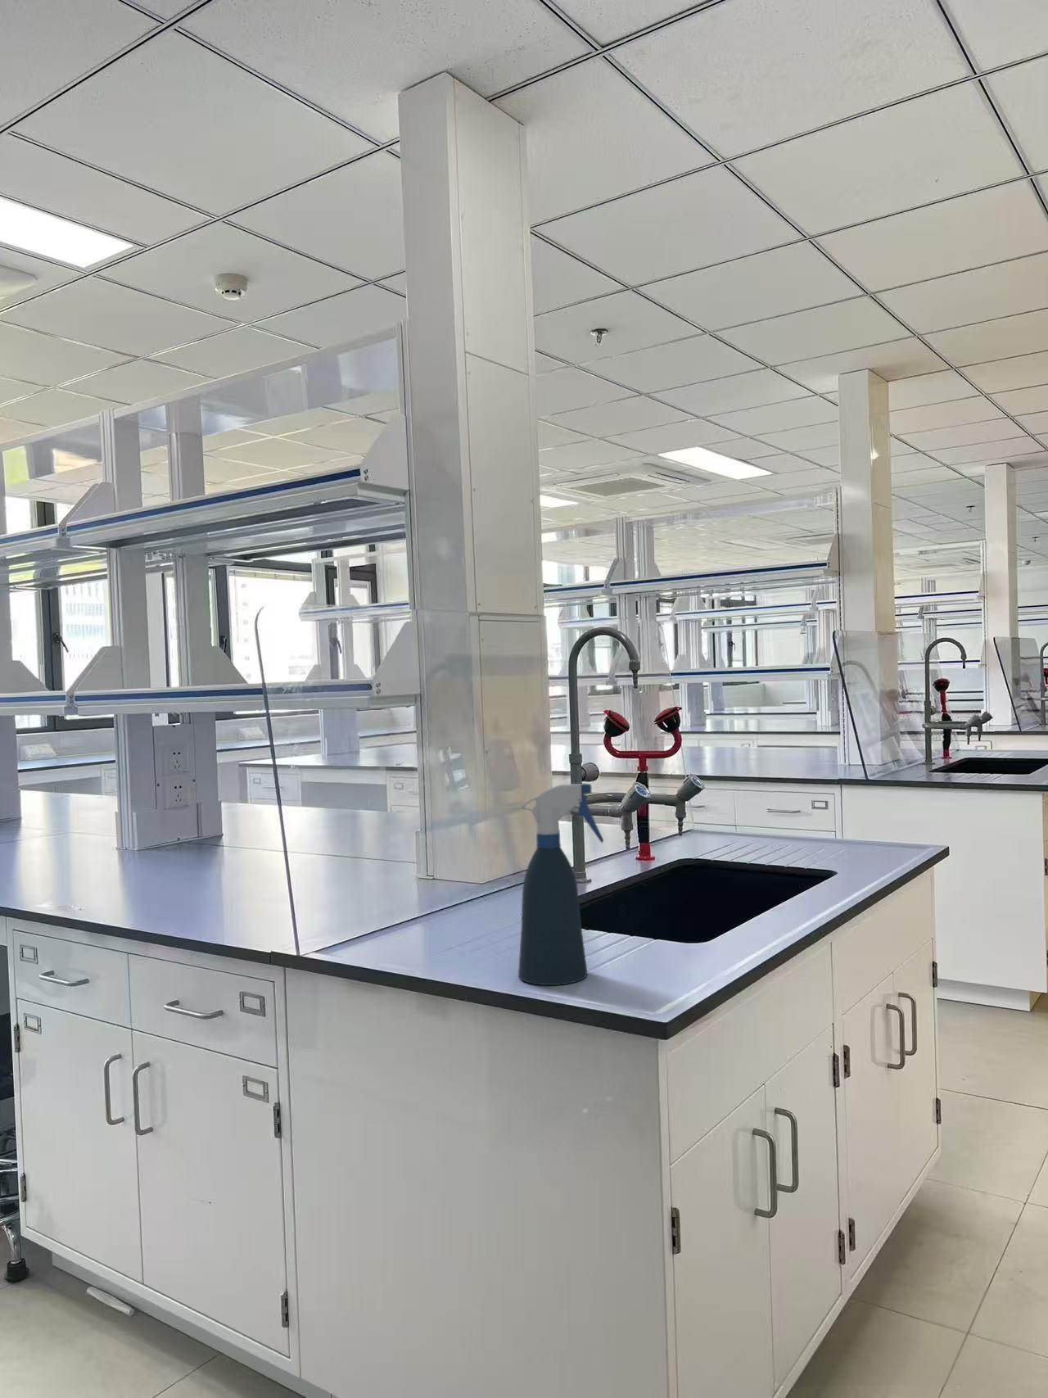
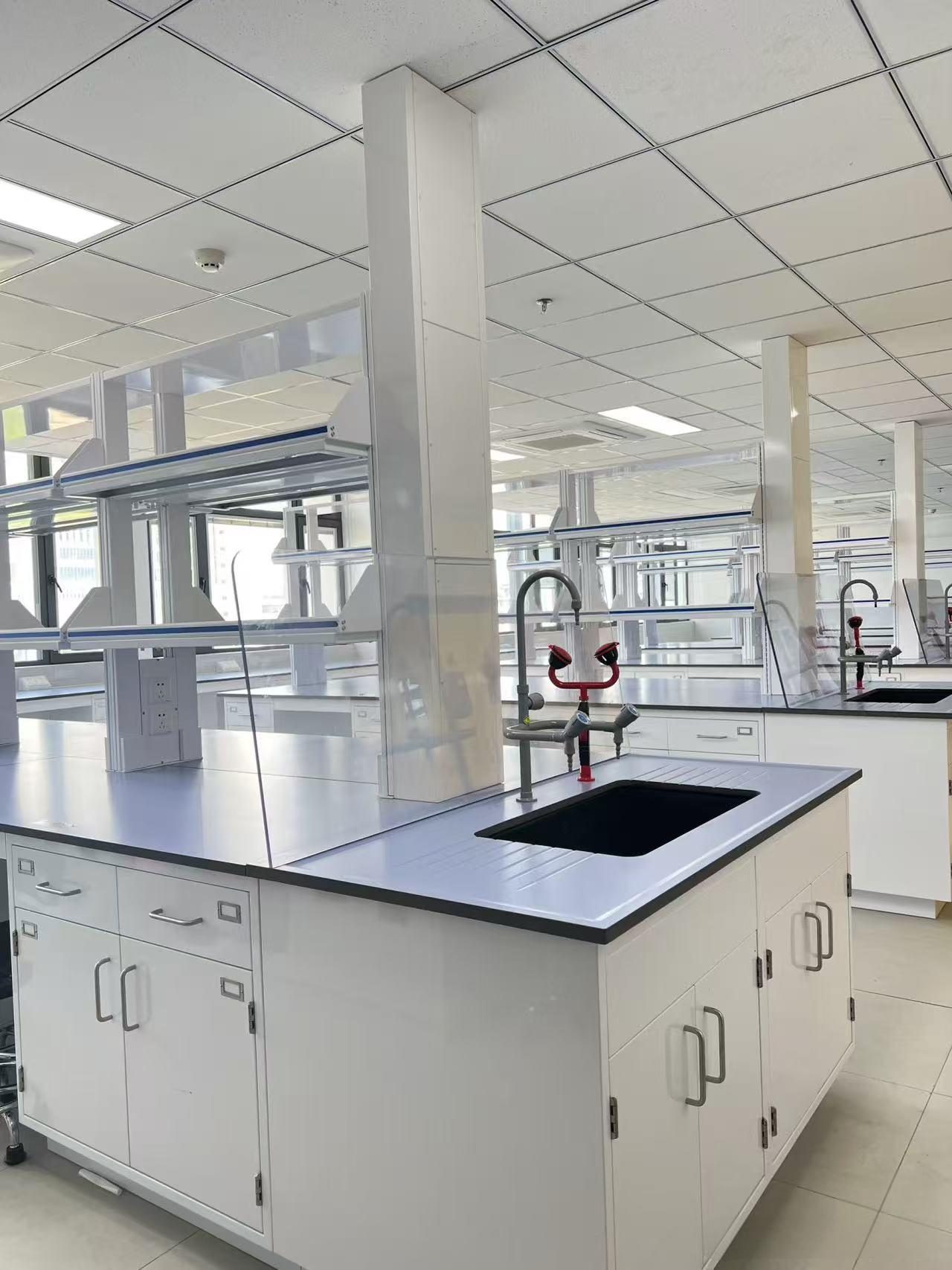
- spray bottle (555, 878)
